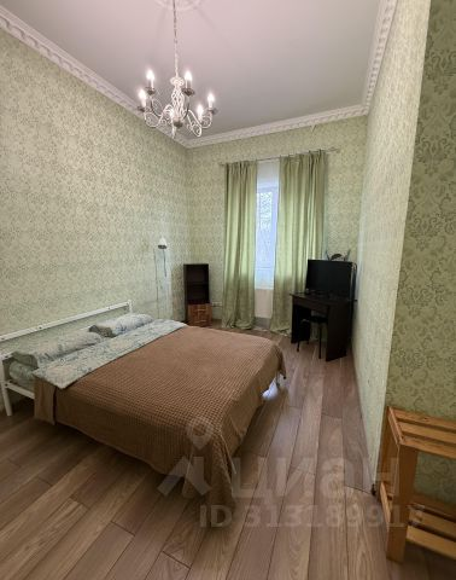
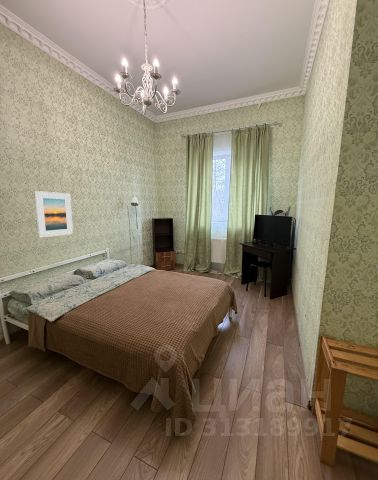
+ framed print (55, 214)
